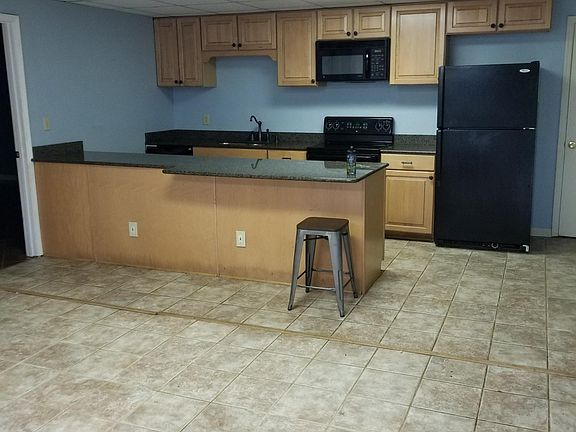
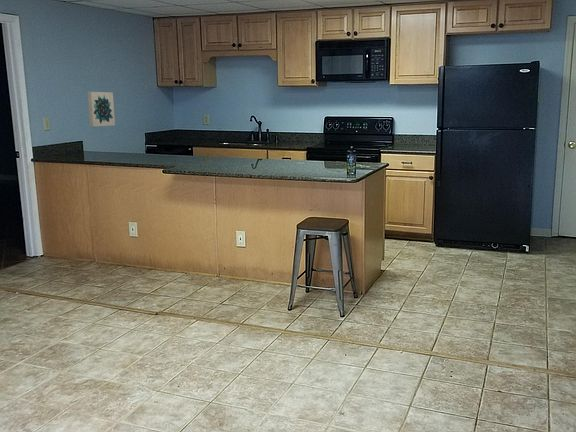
+ wall art (101, 109)
